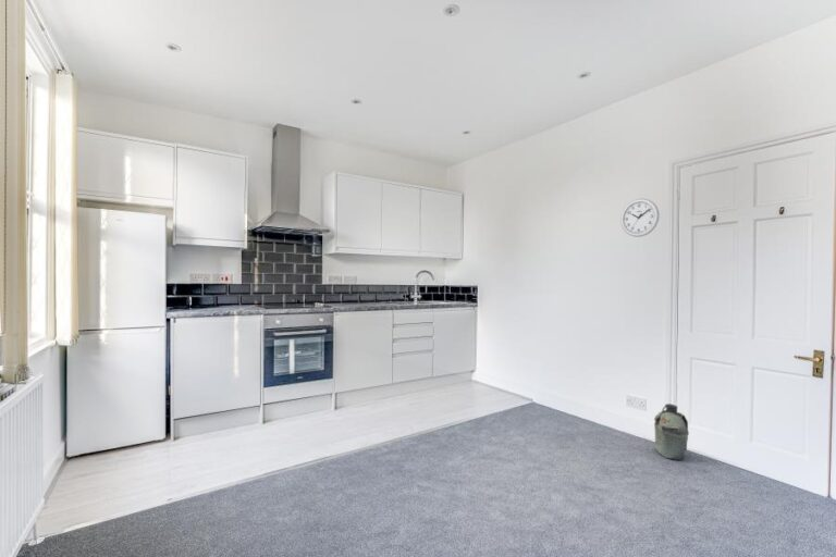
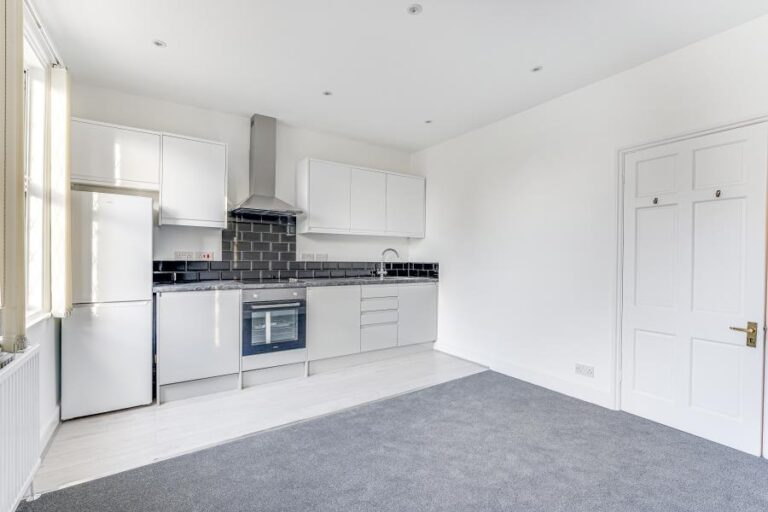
- military canteen (669, 429)
- wall clock (638, 218)
